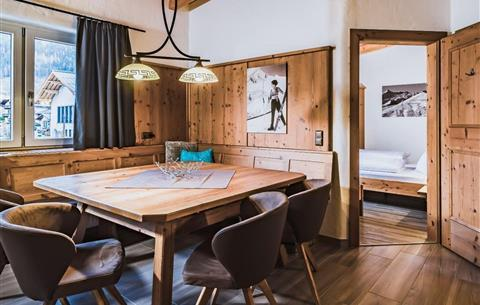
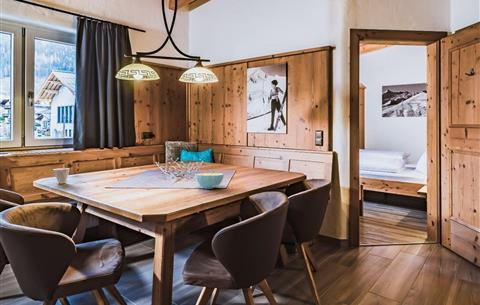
+ cup (61, 175)
+ cereal bowl (209, 181)
